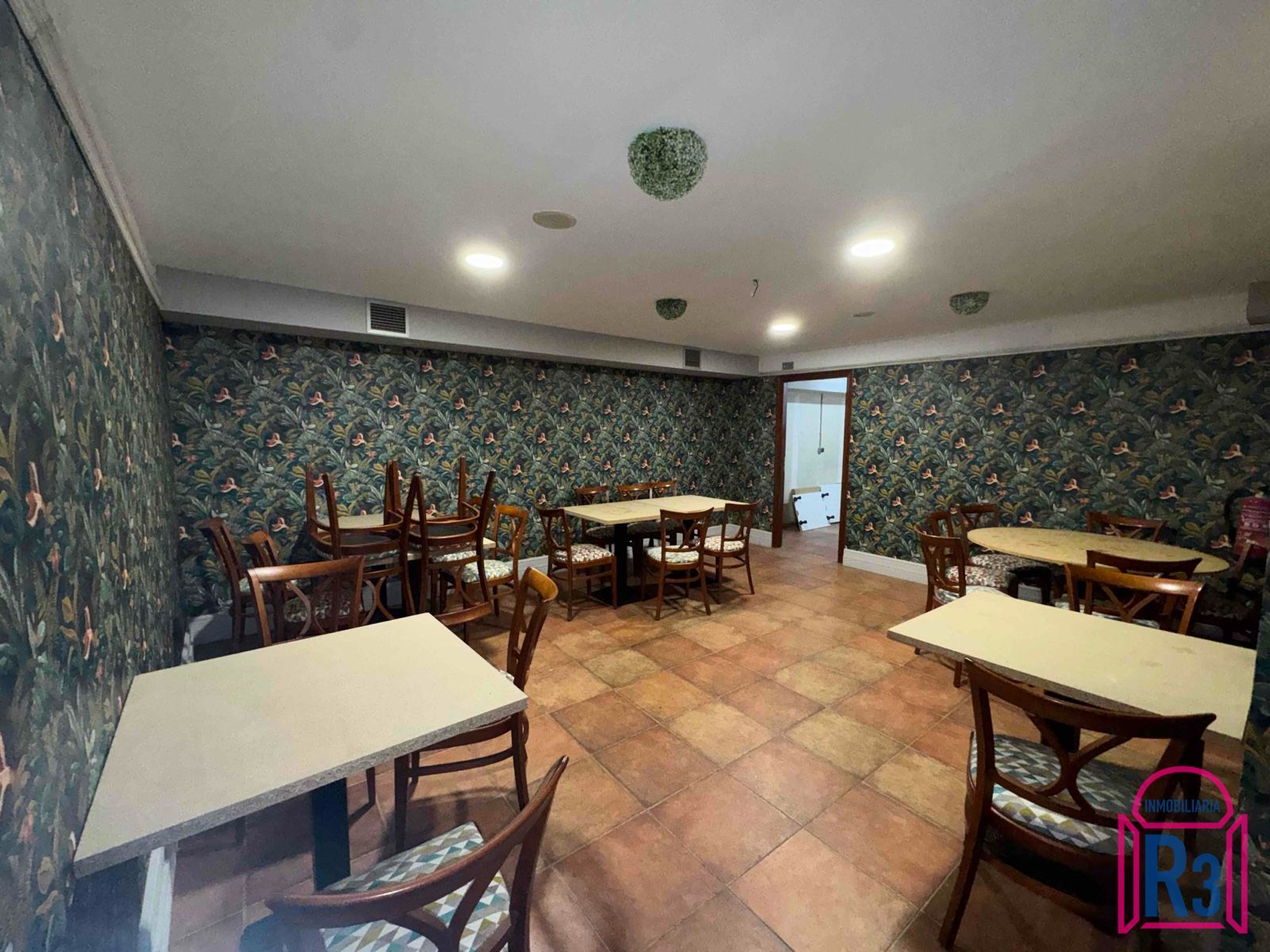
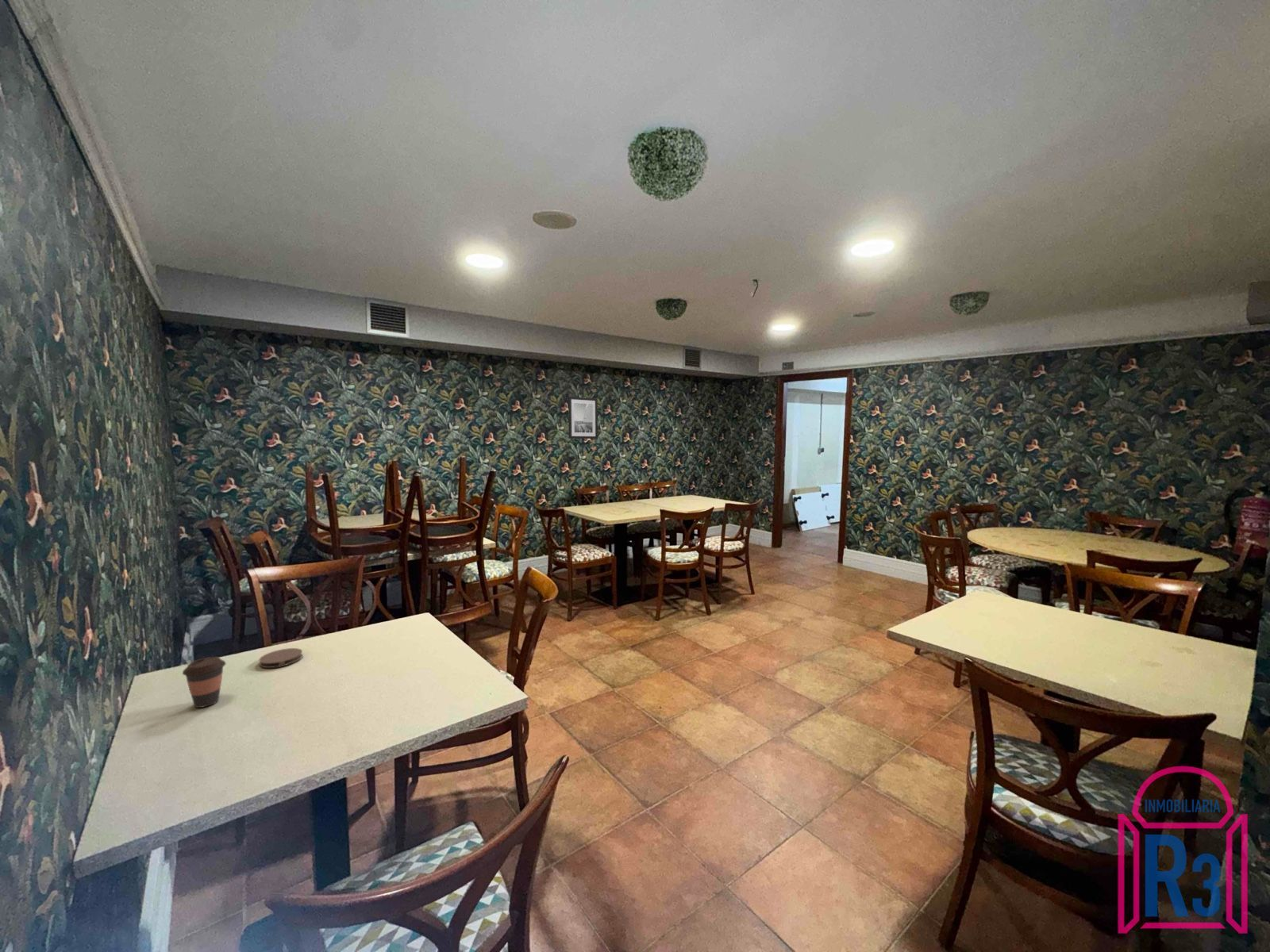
+ wall art (583, 418)
+ coffee cup (205, 682)
+ coaster (281, 658)
